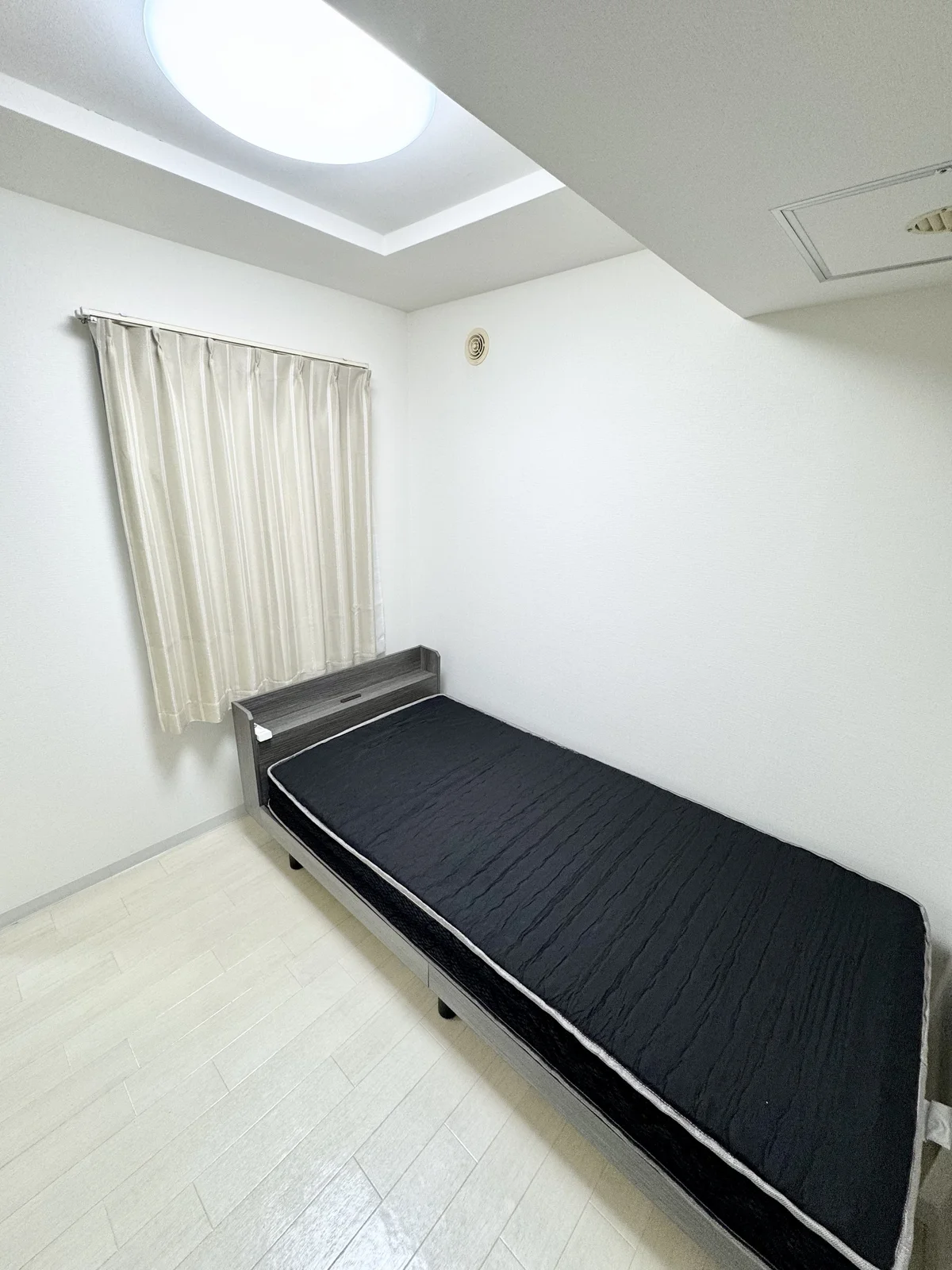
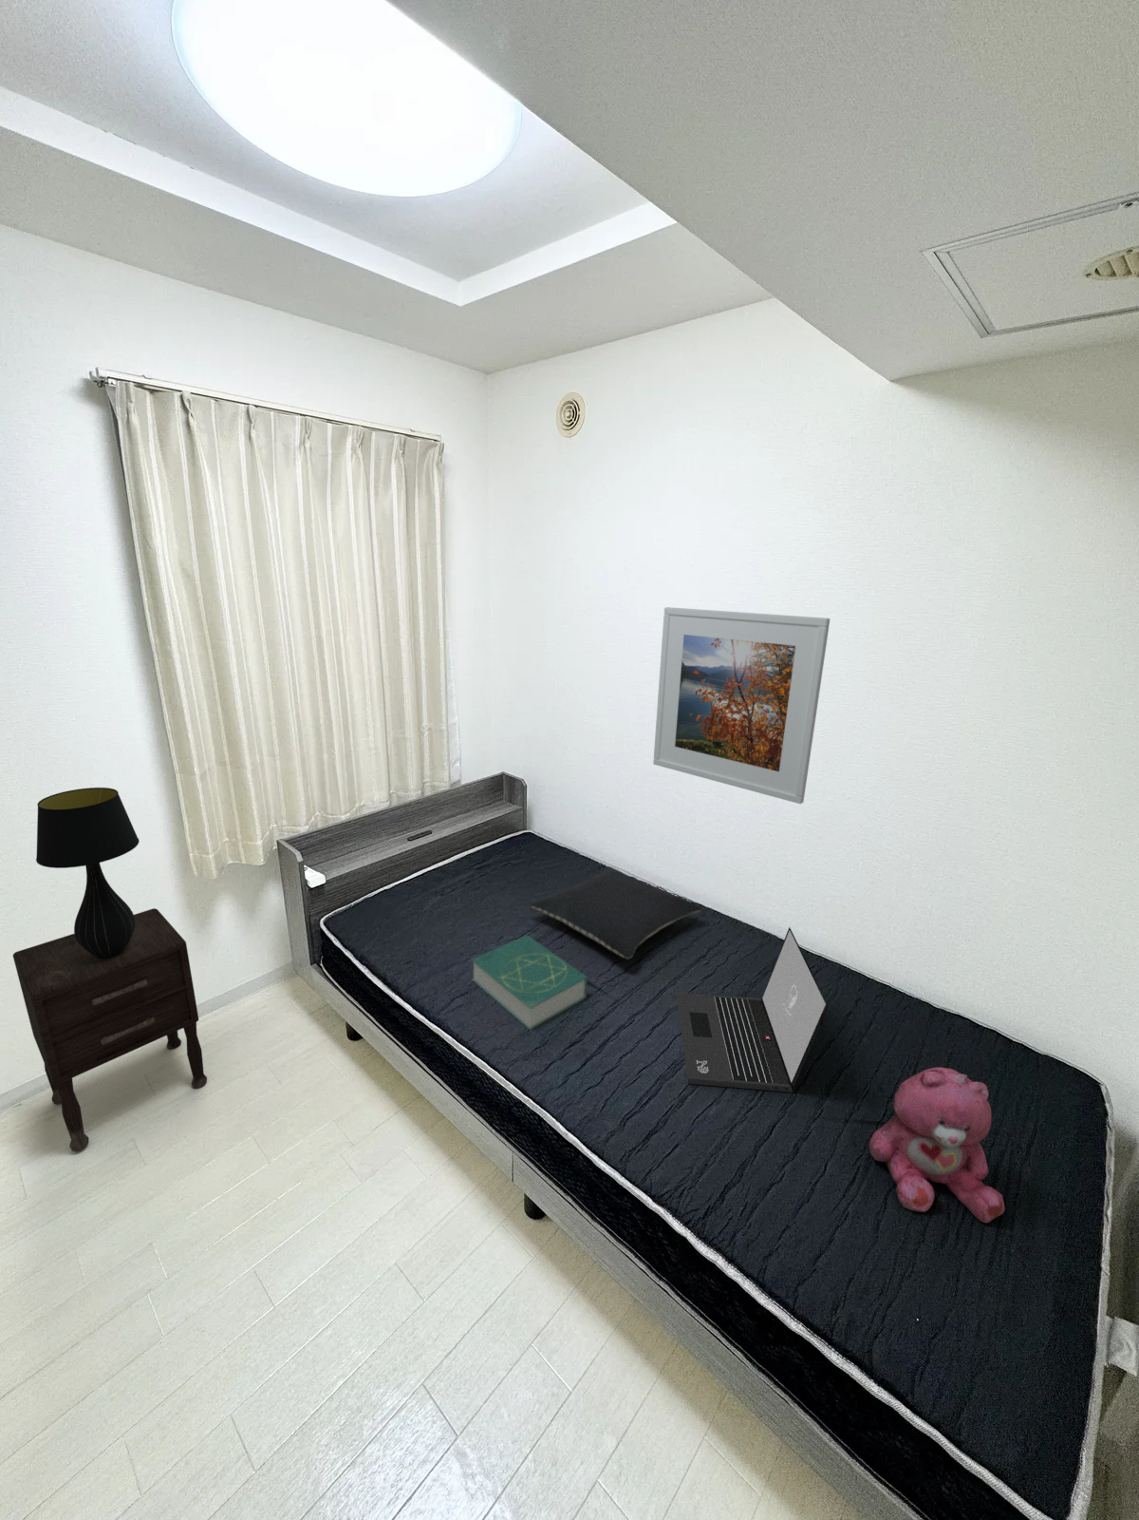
+ teddy bear (943, 1129)
+ table lamp (95, 877)
+ laptop (742, 999)
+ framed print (730, 700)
+ nightstand (117, 1022)
+ book (528, 979)
+ pillow (616, 906)
